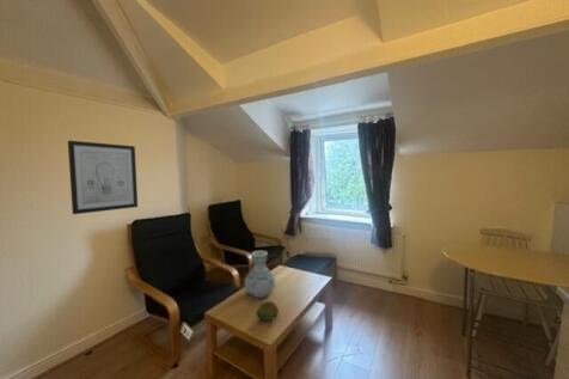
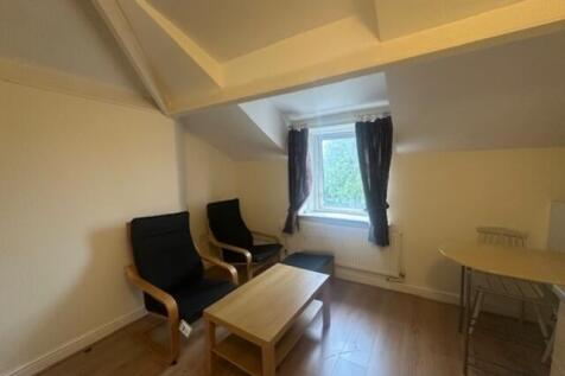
- vase (259, 273)
- wall art (105, 177)
- fruit (267, 311)
